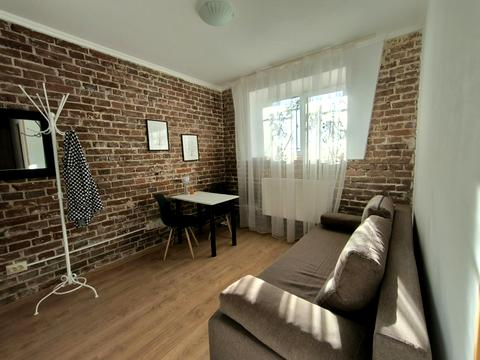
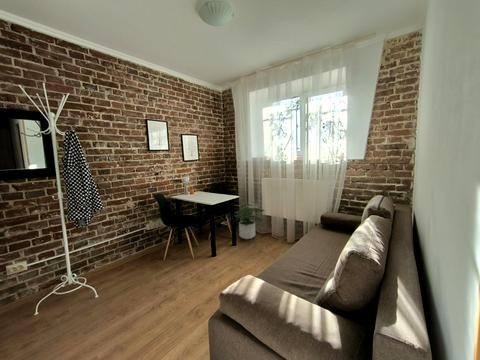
+ potted plant (247, 221)
